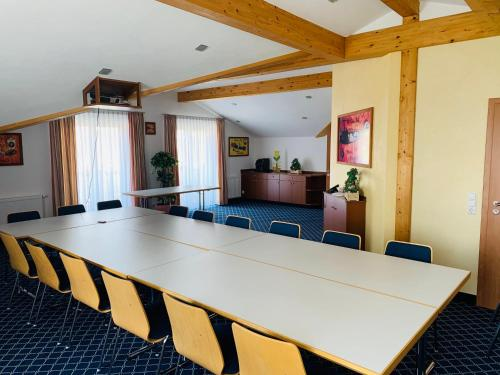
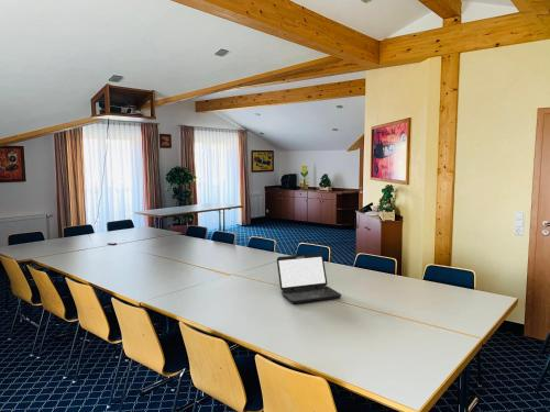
+ laptop (308, 277)
